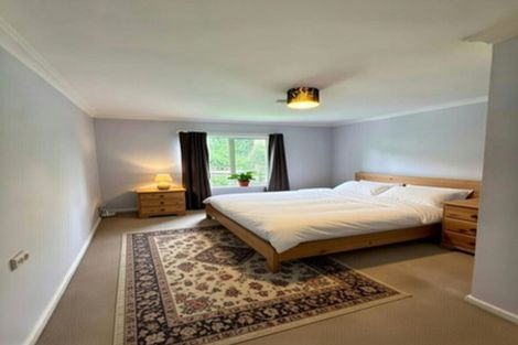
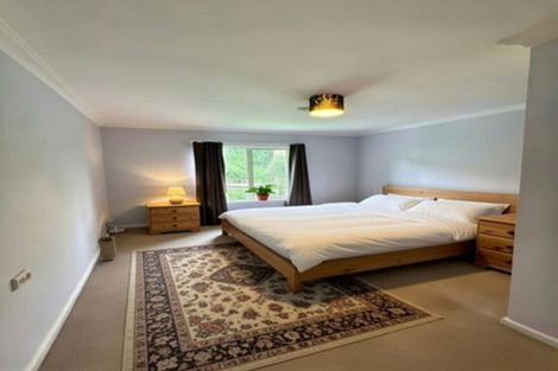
+ basket (108, 247)
